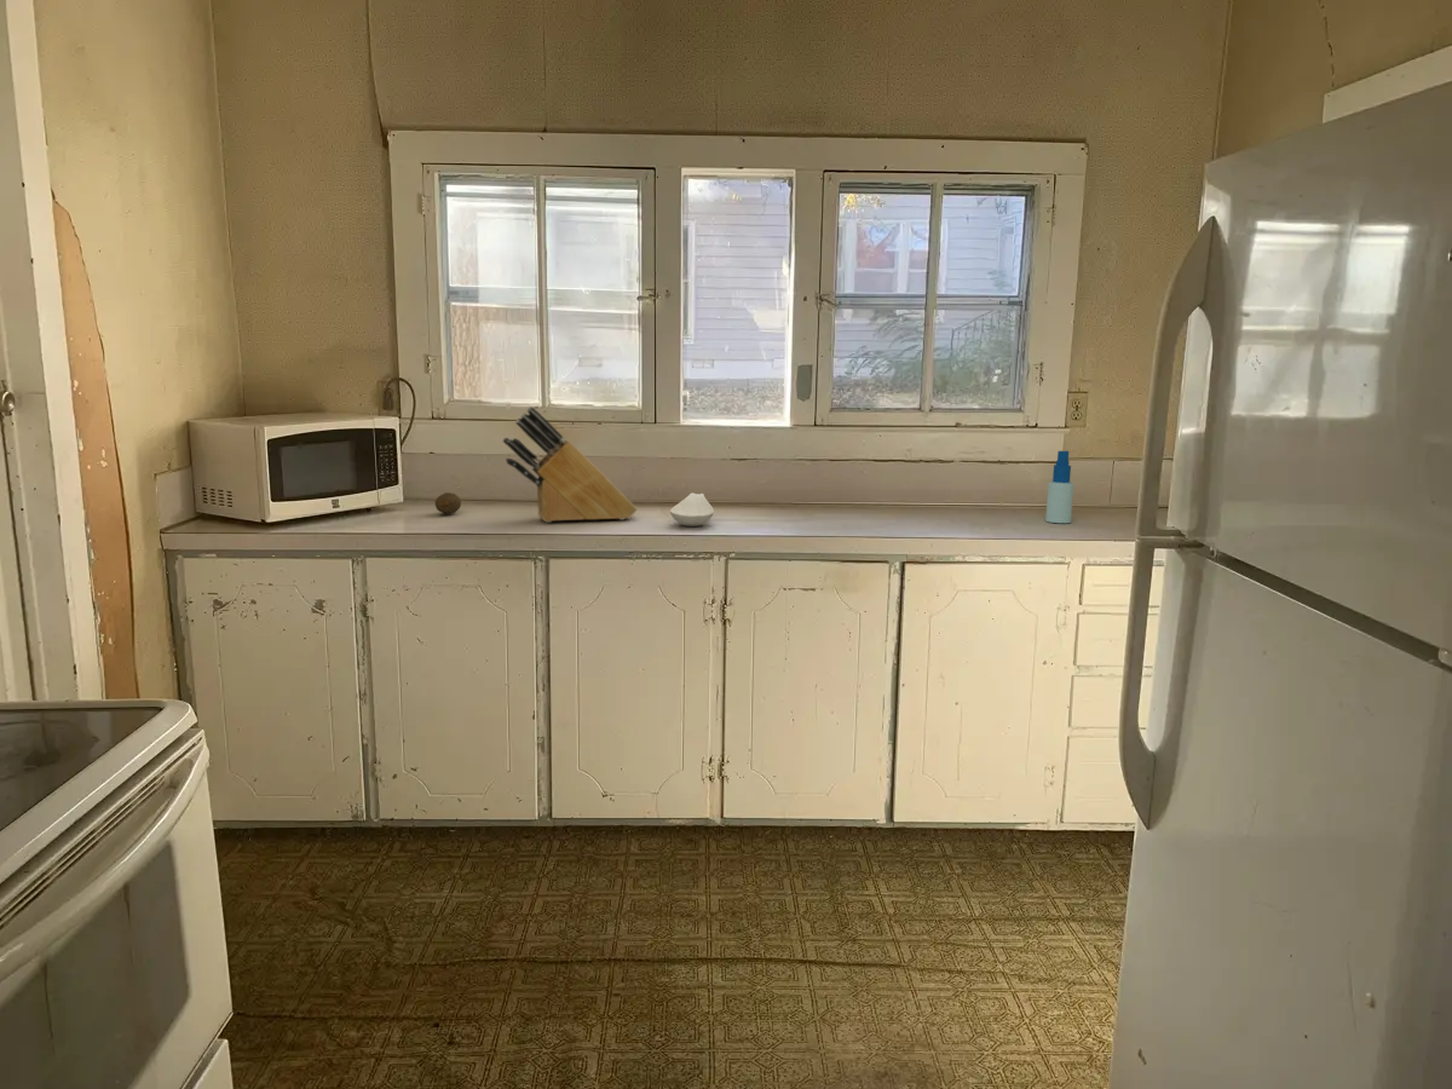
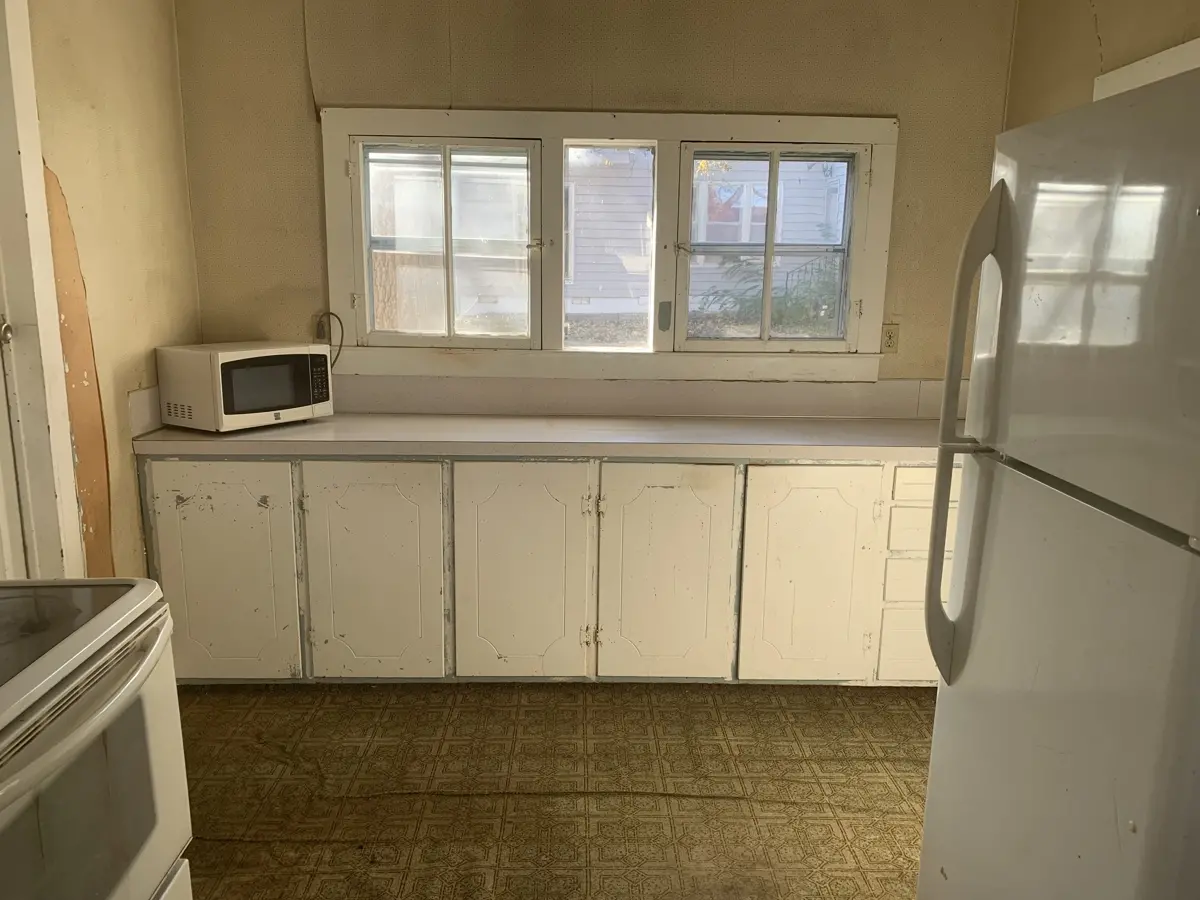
- spoon rest (693, 508)
- spray bottle (1060, 485)
- fruit (448, 503)
- knife block (570, 463)
